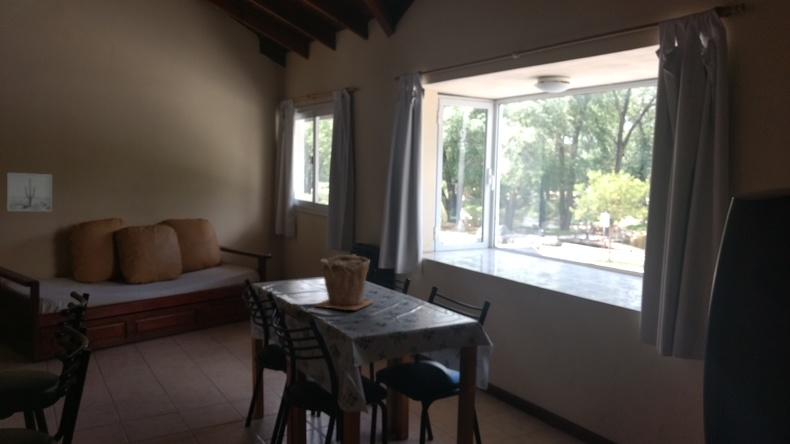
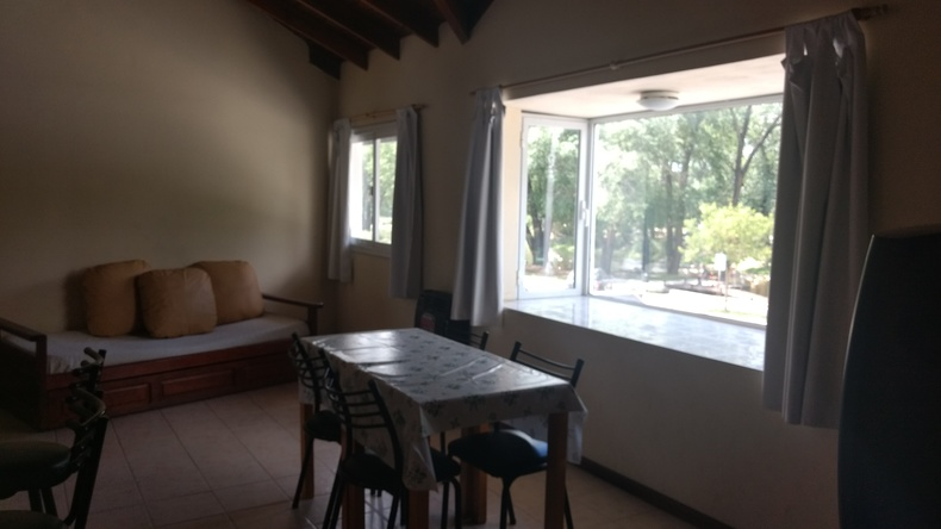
- plant pot (344, 280)
- wall art (30, 192)
